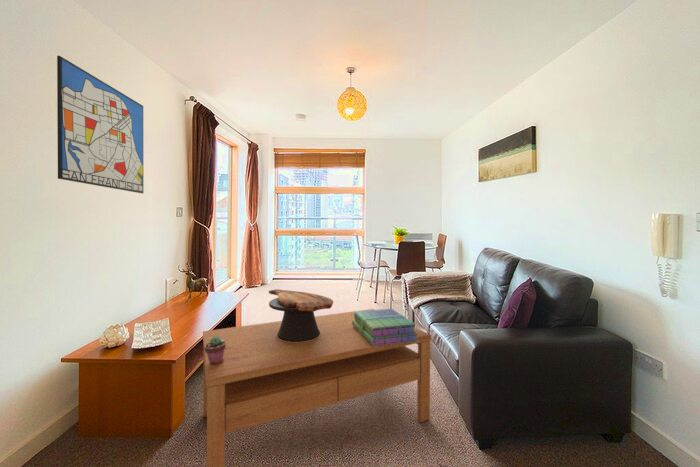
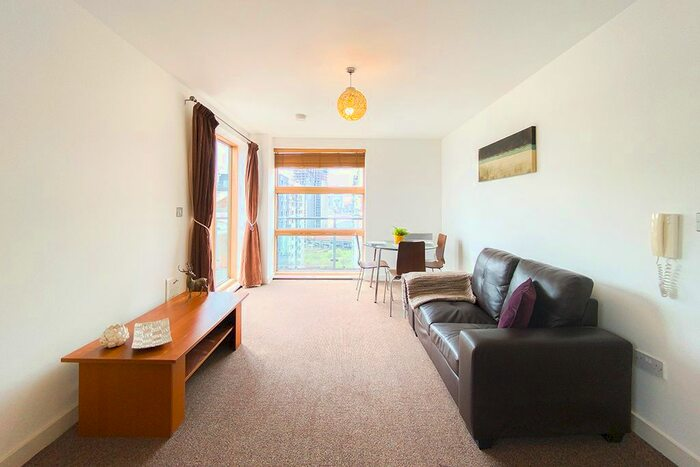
- coffee table (315, 375)
- stack of books (382, 324)
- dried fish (297, 314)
- wall art (107, 136)
- potted succulent (216, 349)
